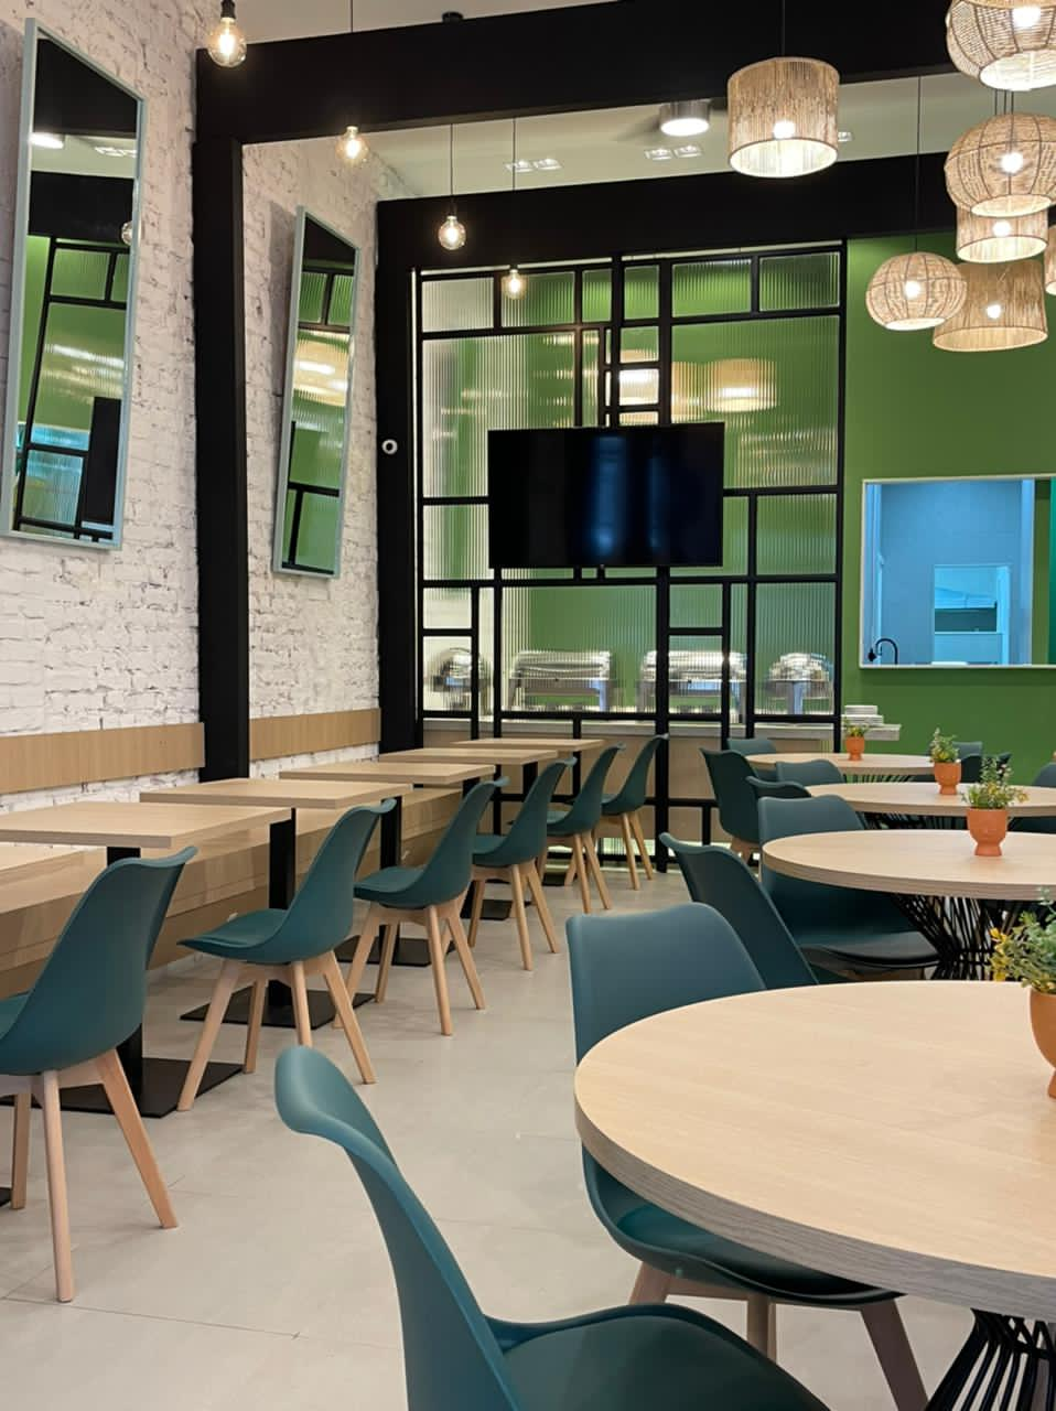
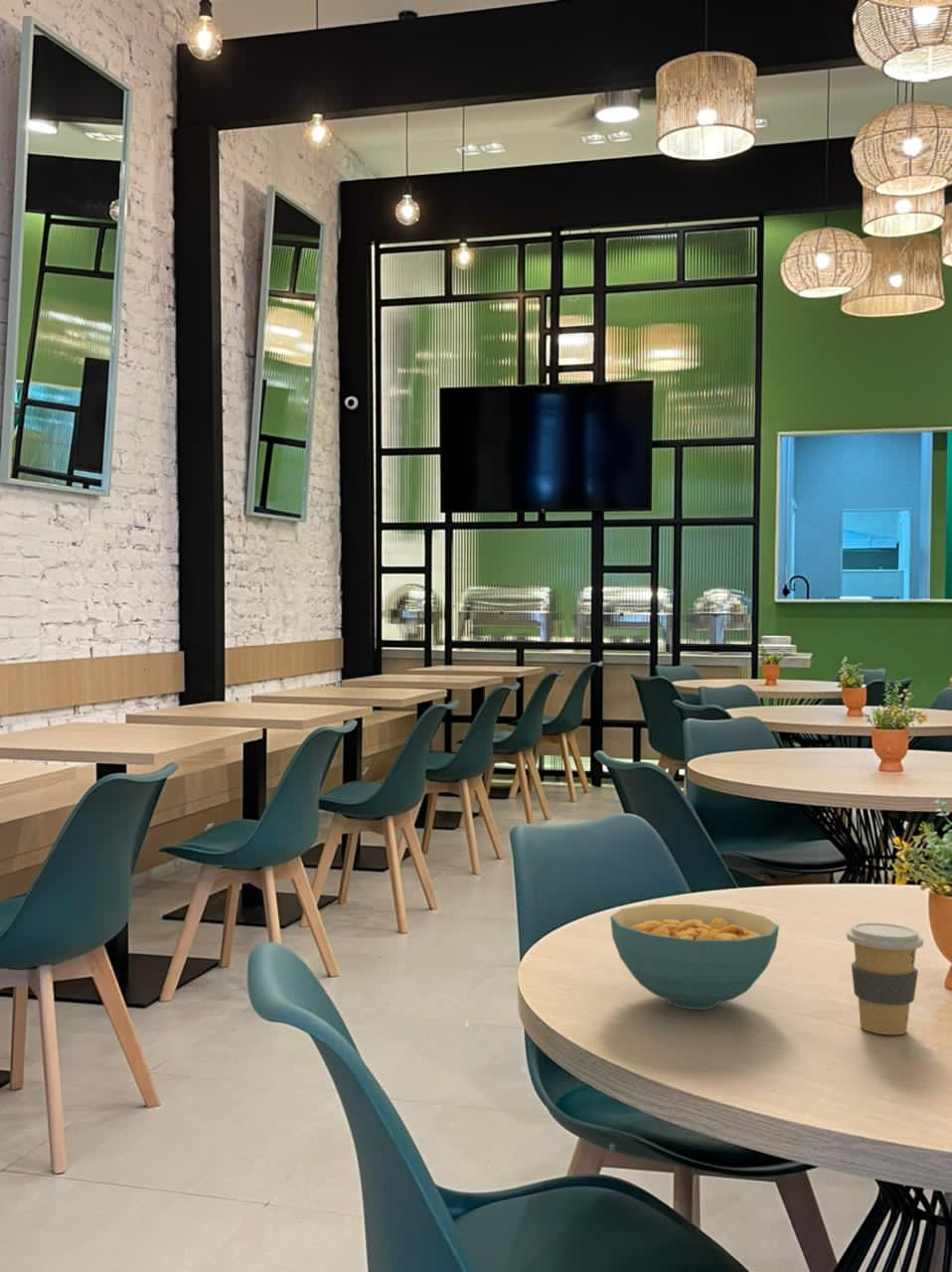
+ coffee cup (883, 978)
+ cereal bowl (693, 961)
